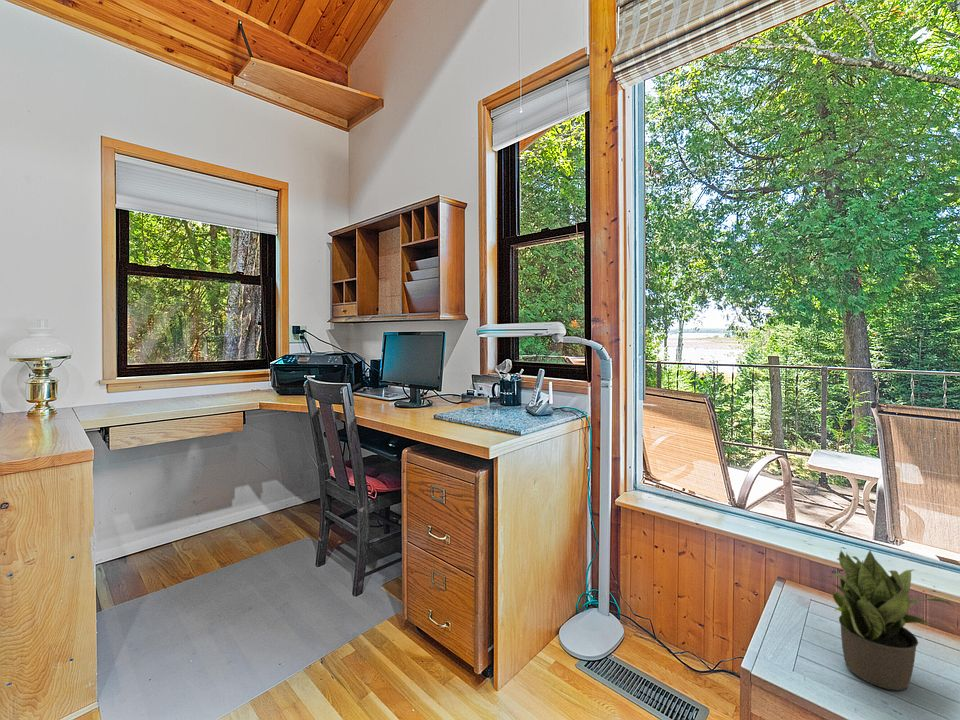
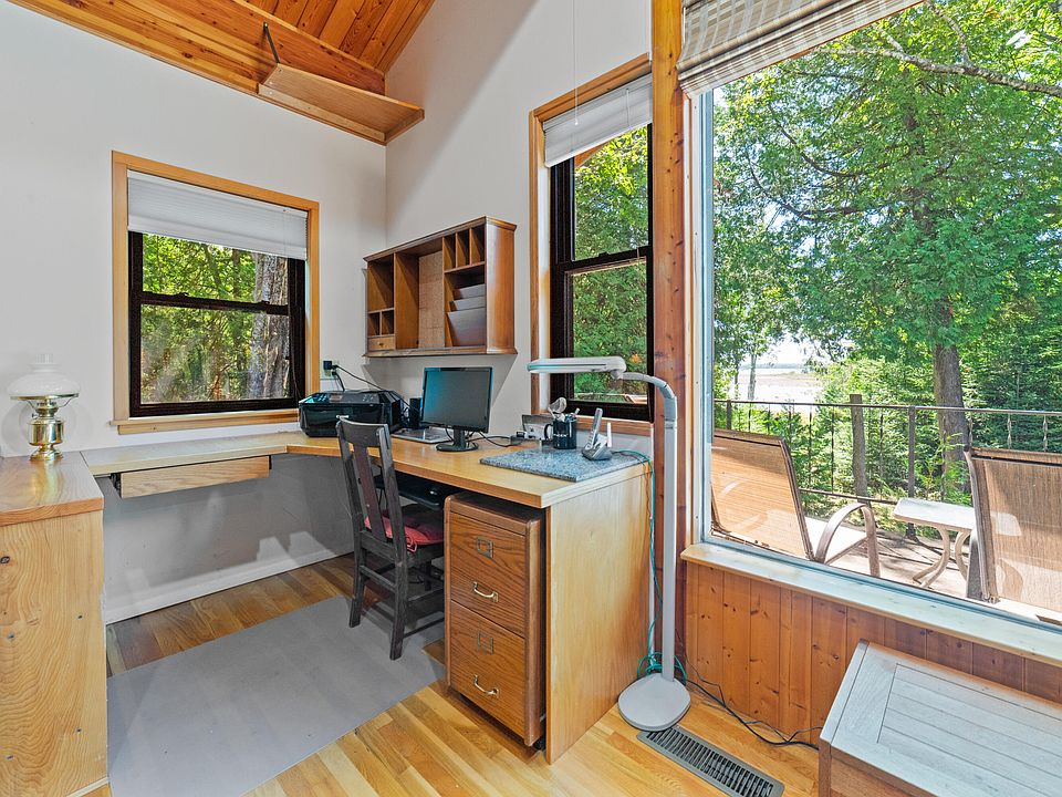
- potted plant (886, 611)
